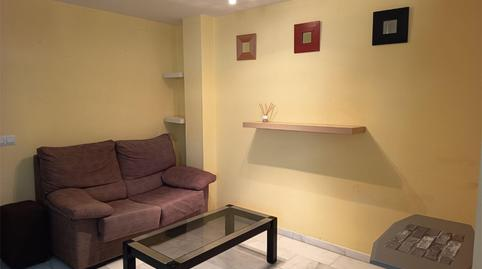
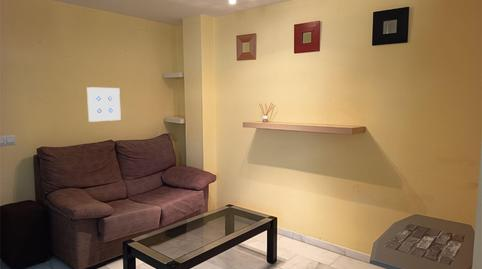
+ wall art (104, 104)
